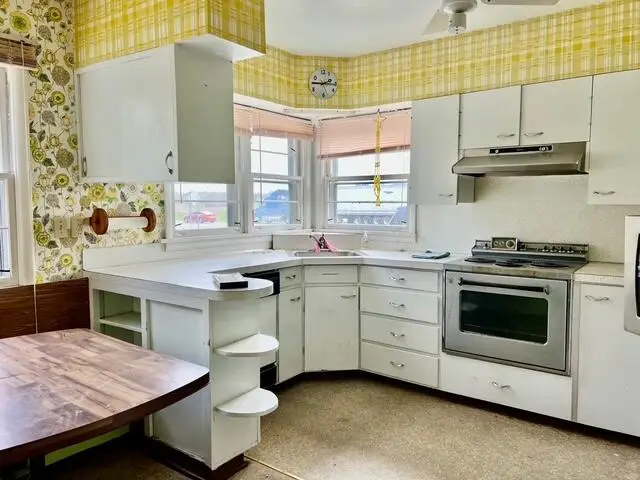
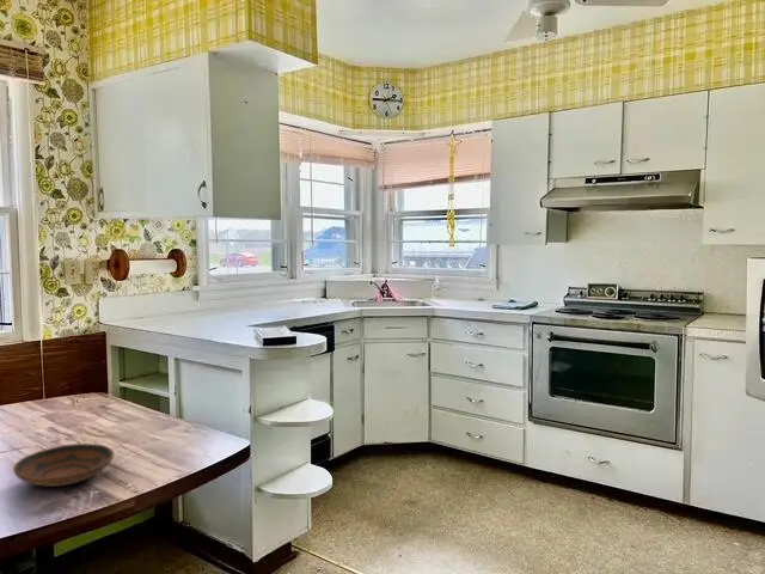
+ bowl (66, 468)
